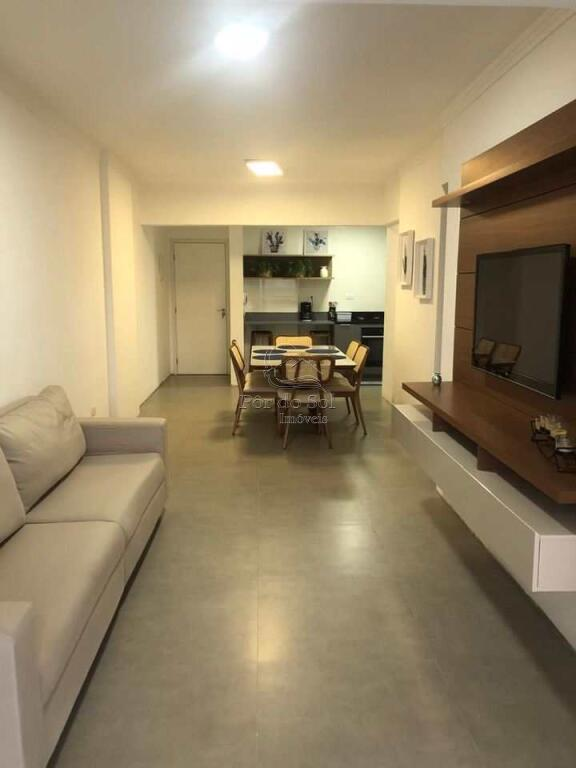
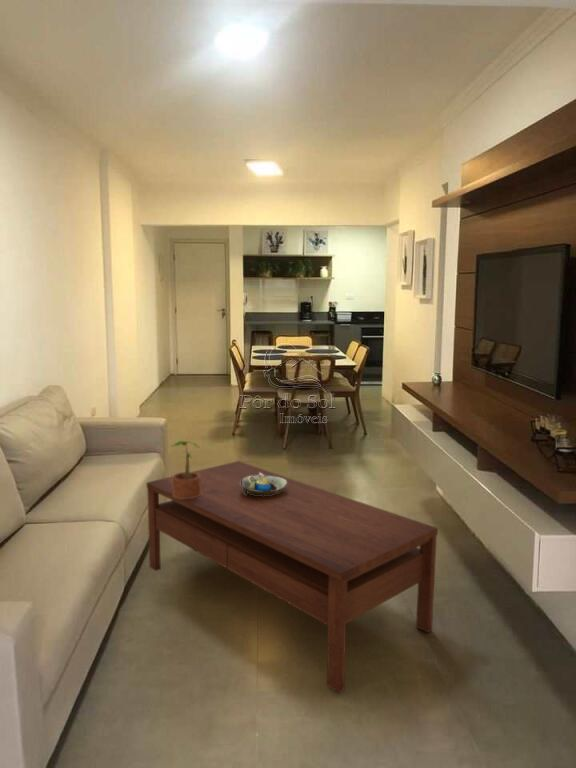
+ coffee table (276, 549)
+ decorative bowl (257, 482)
+ potted plant (186, 467)
